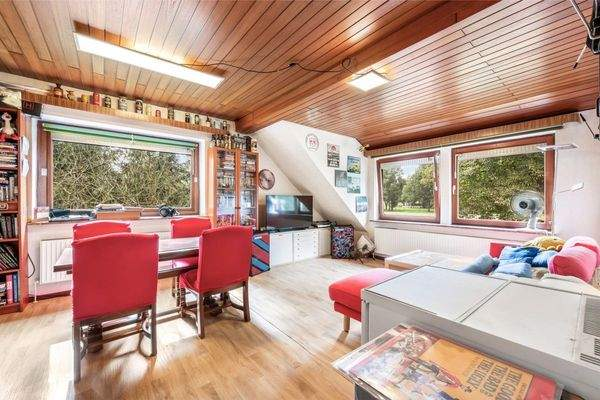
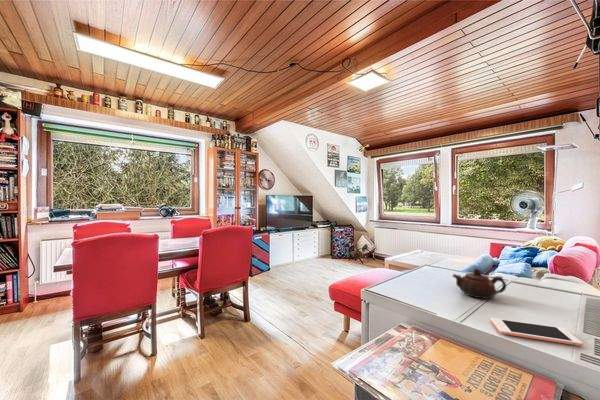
+ cell phone (532, 330)
+ teapot (478, 281)
